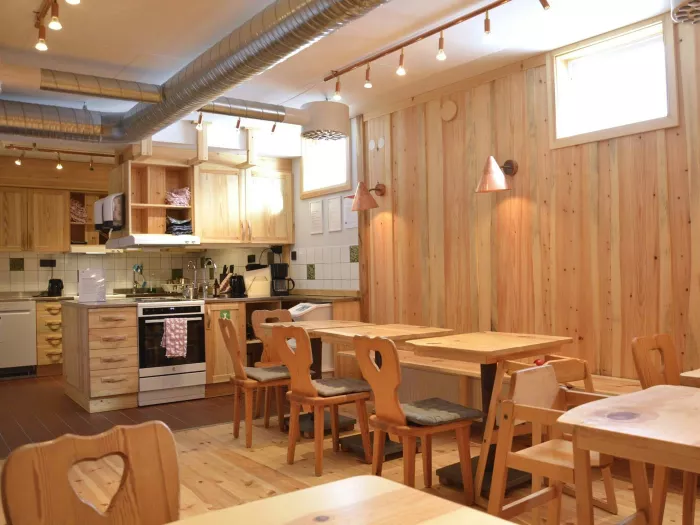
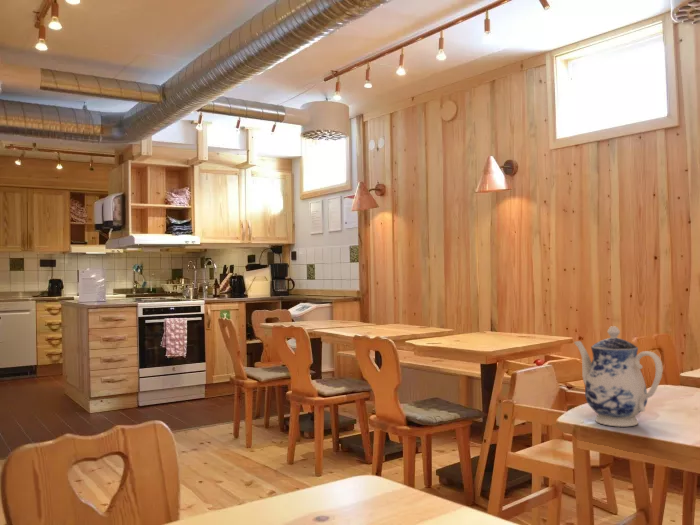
+ teapot (615, 374)
